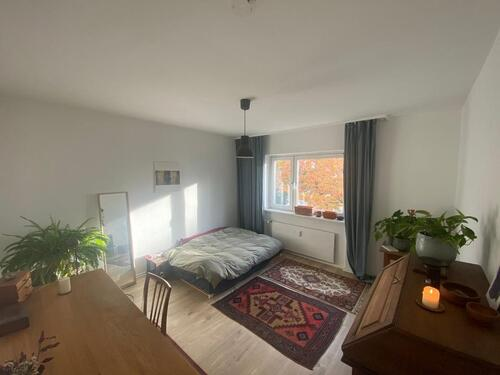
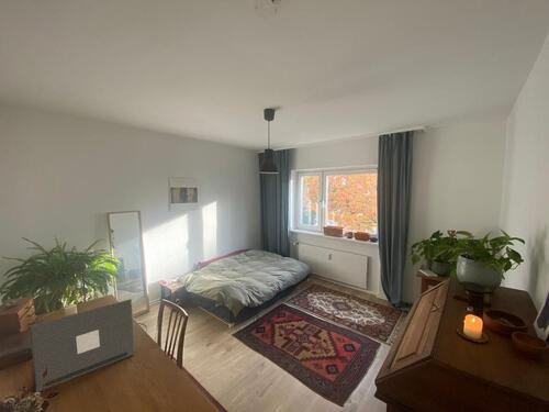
+ laptop (89, 327)
